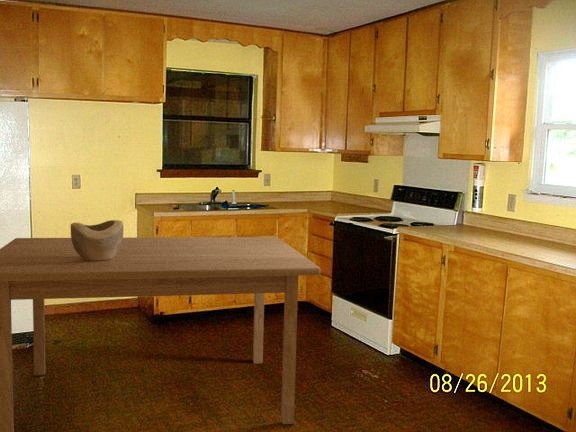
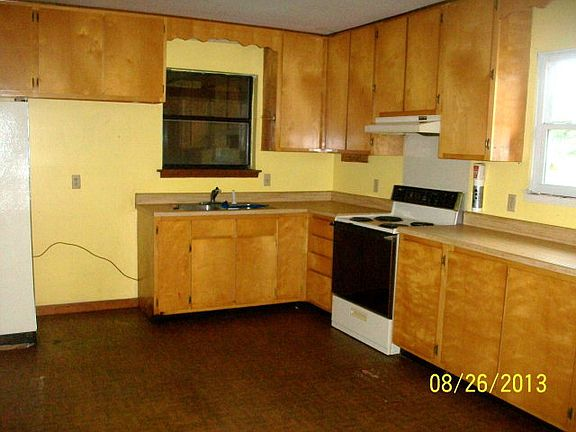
- table (152, 295)
- decorative bowl (97, 239)
